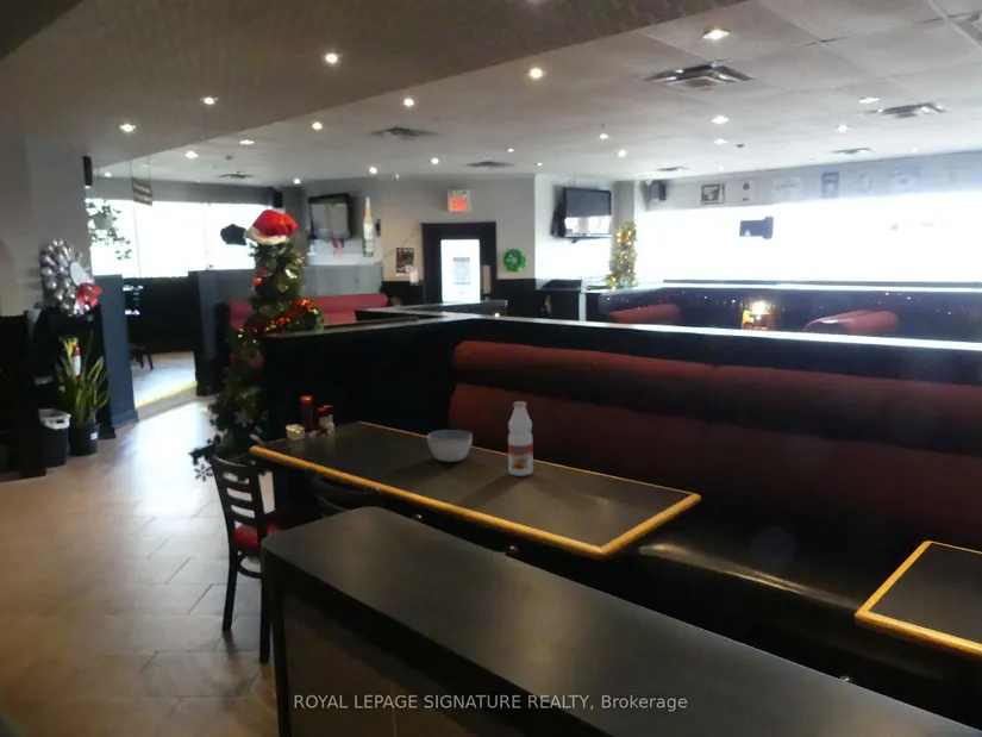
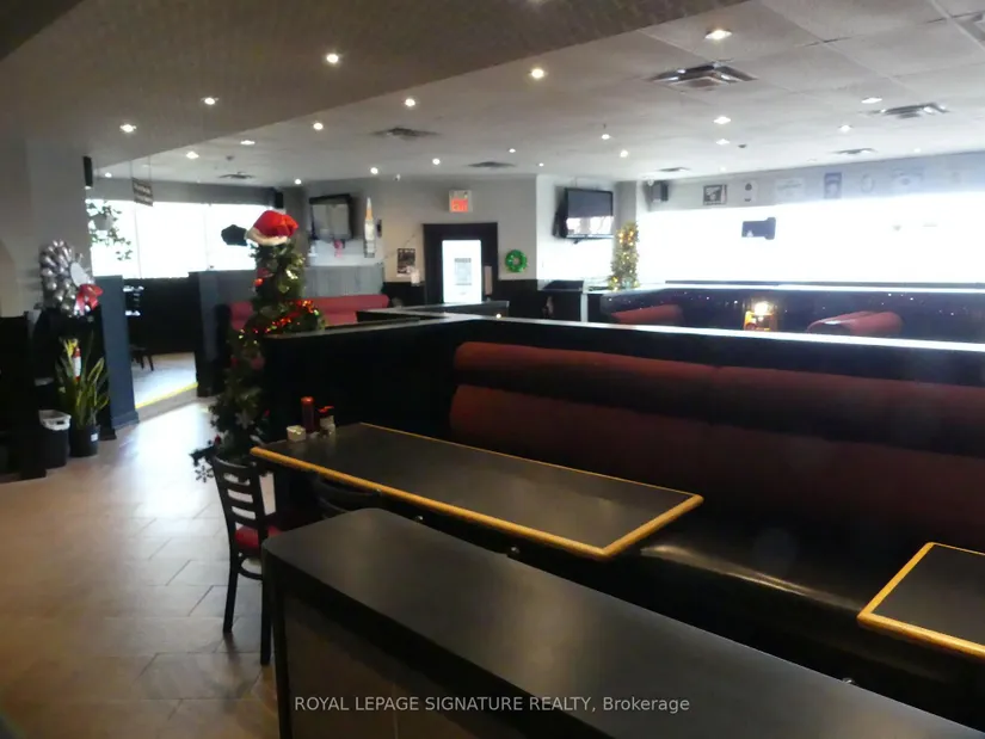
- bowl (450, 446)
- juice bottle (520, 437)
